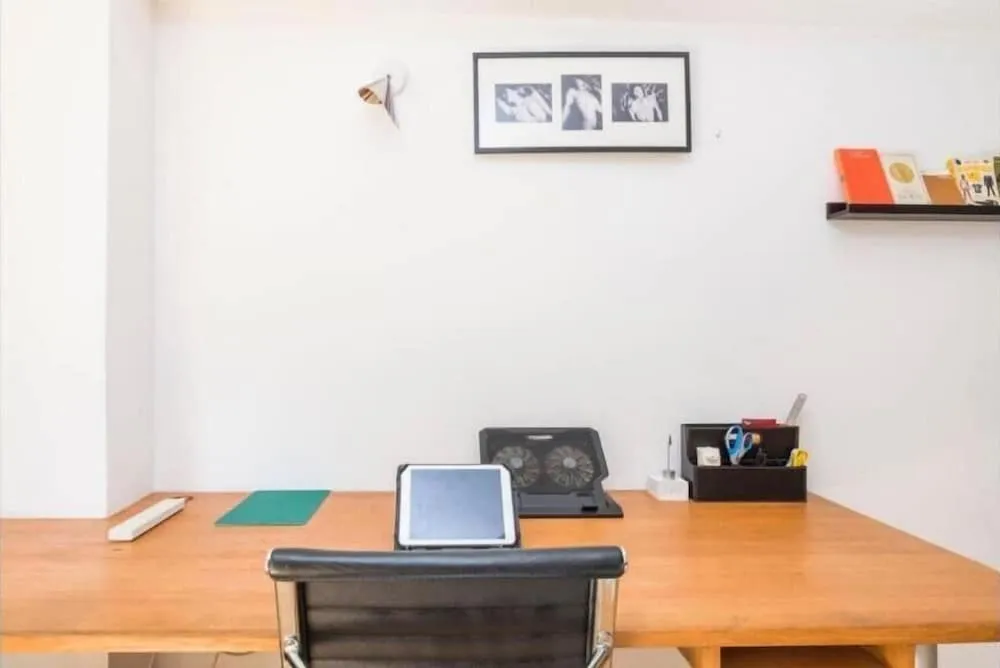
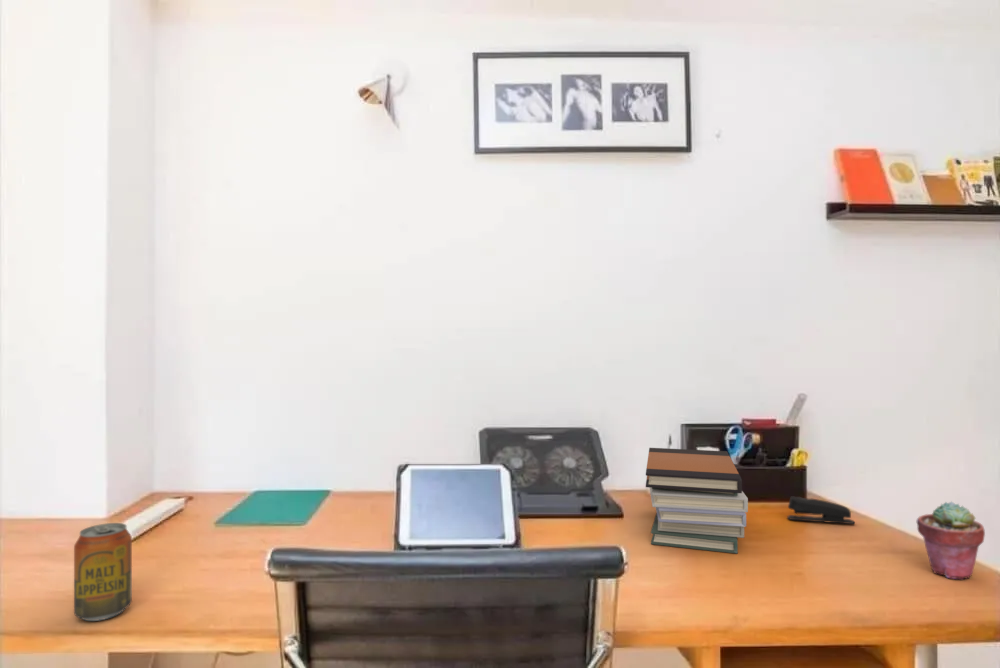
+ beverage can (103, 570)
+ stapler (820, 509)
+ book stack (692, 495)
+ potted succulent (950, 536)
